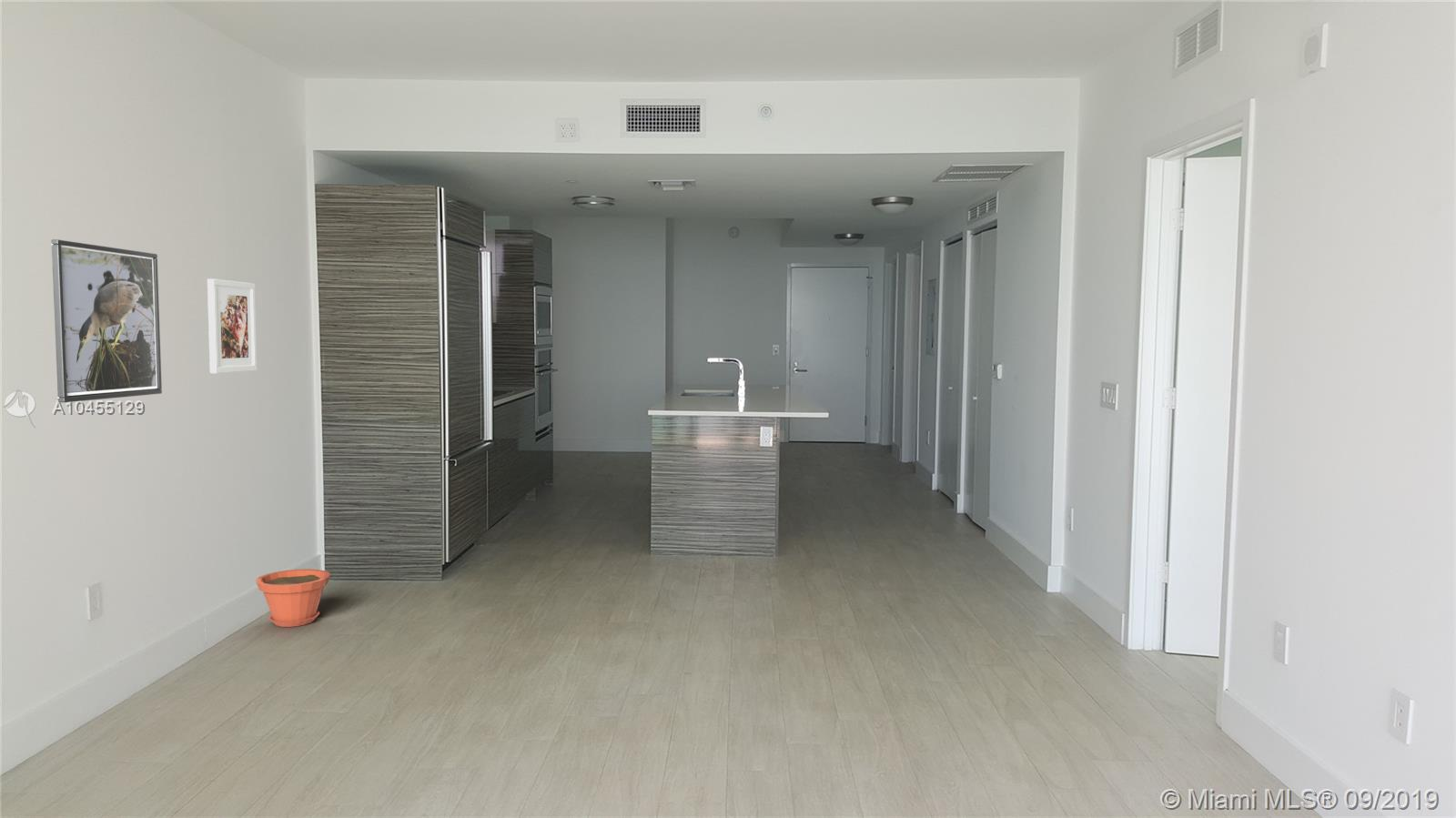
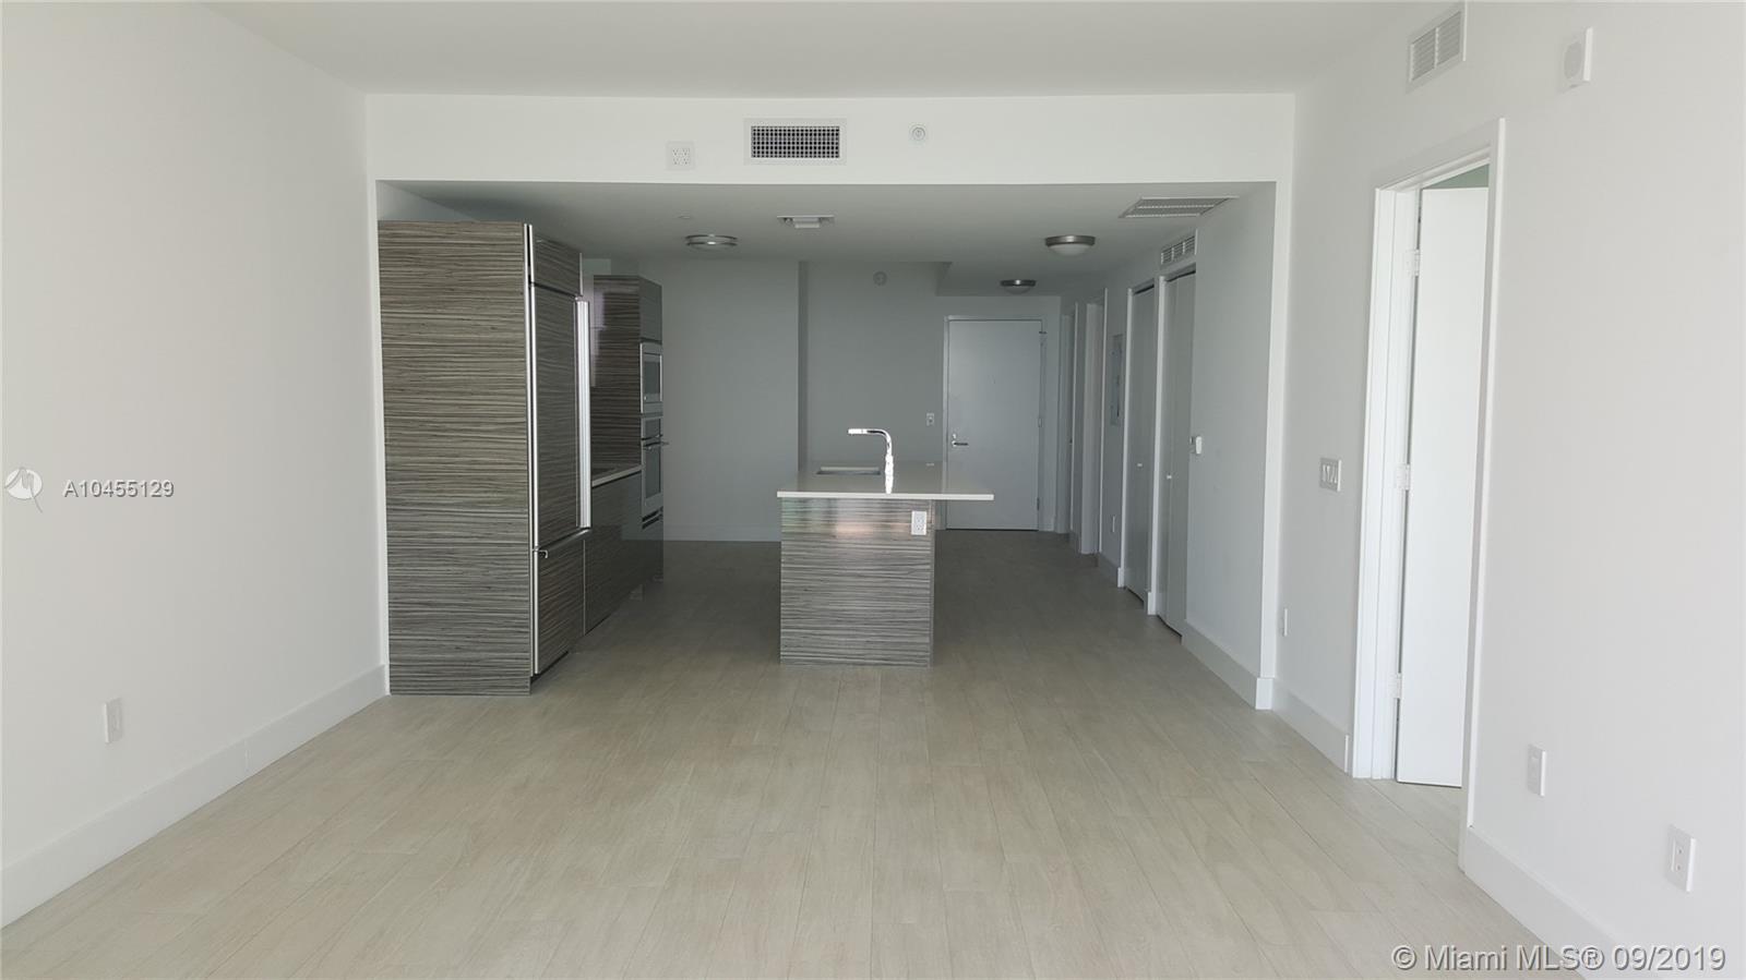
- plant pot (294, 599)
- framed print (233, 327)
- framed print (111, 322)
